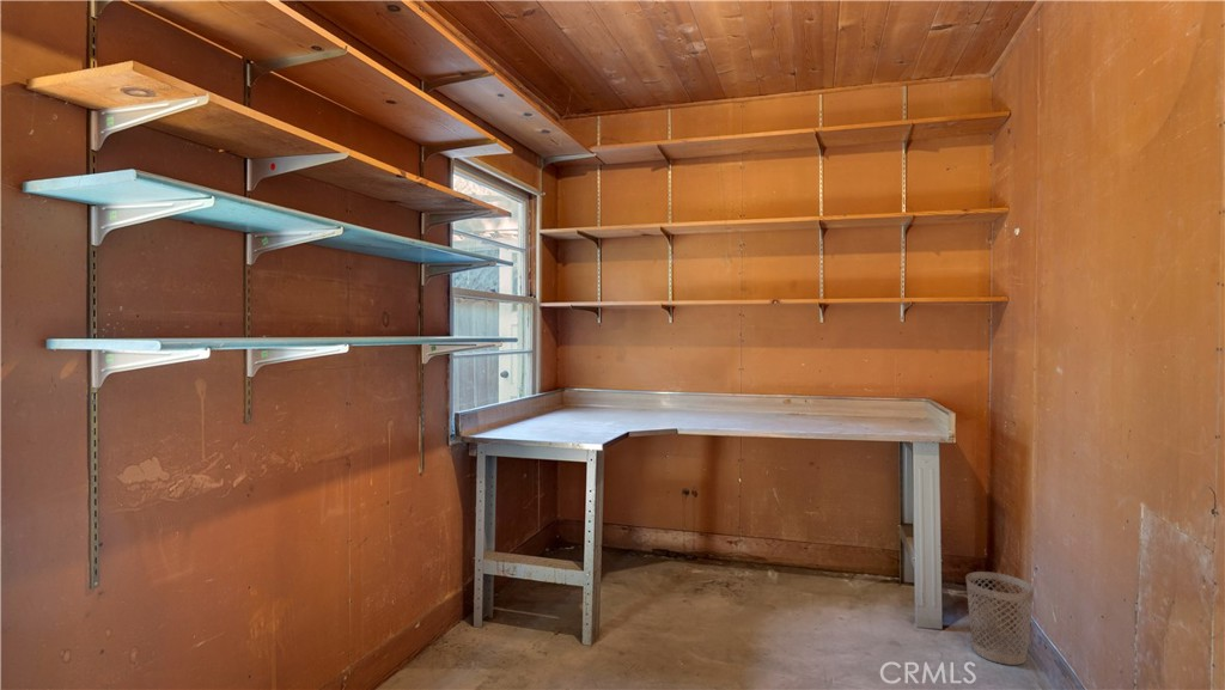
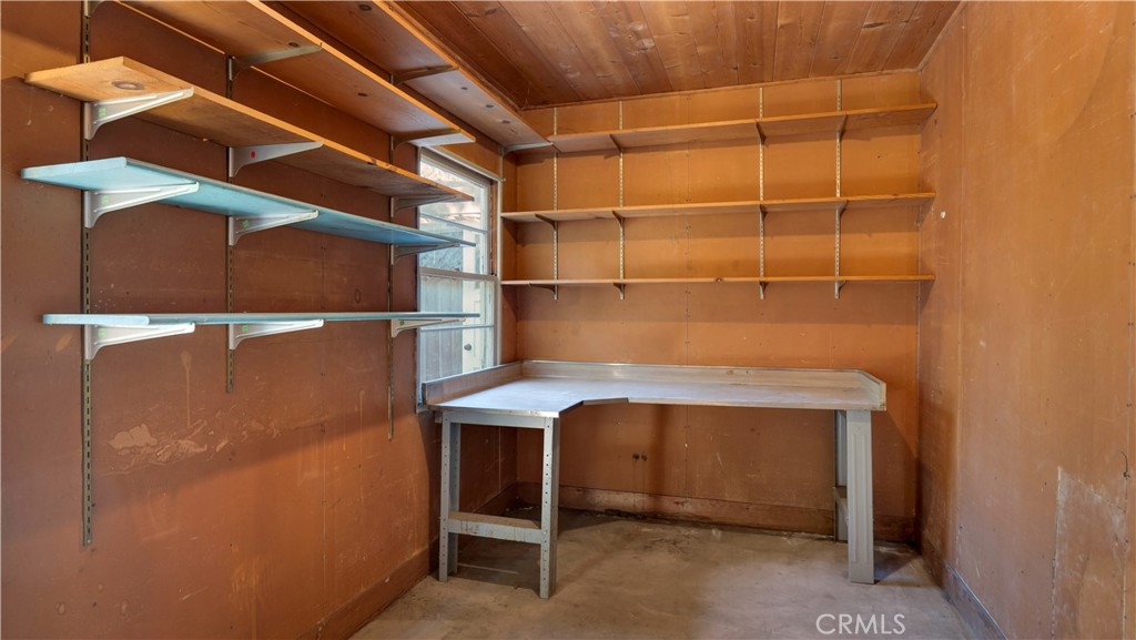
- wastebasket (998, 618)
